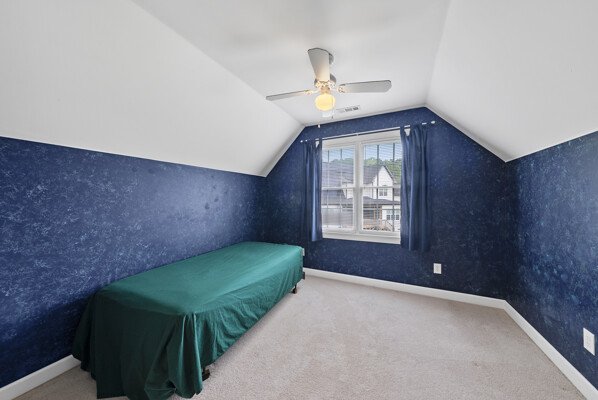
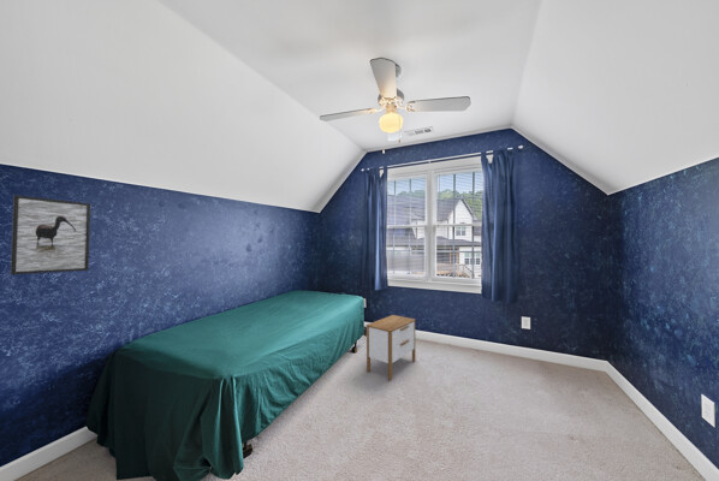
+ nightstand (392, 344)
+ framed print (54, 236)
